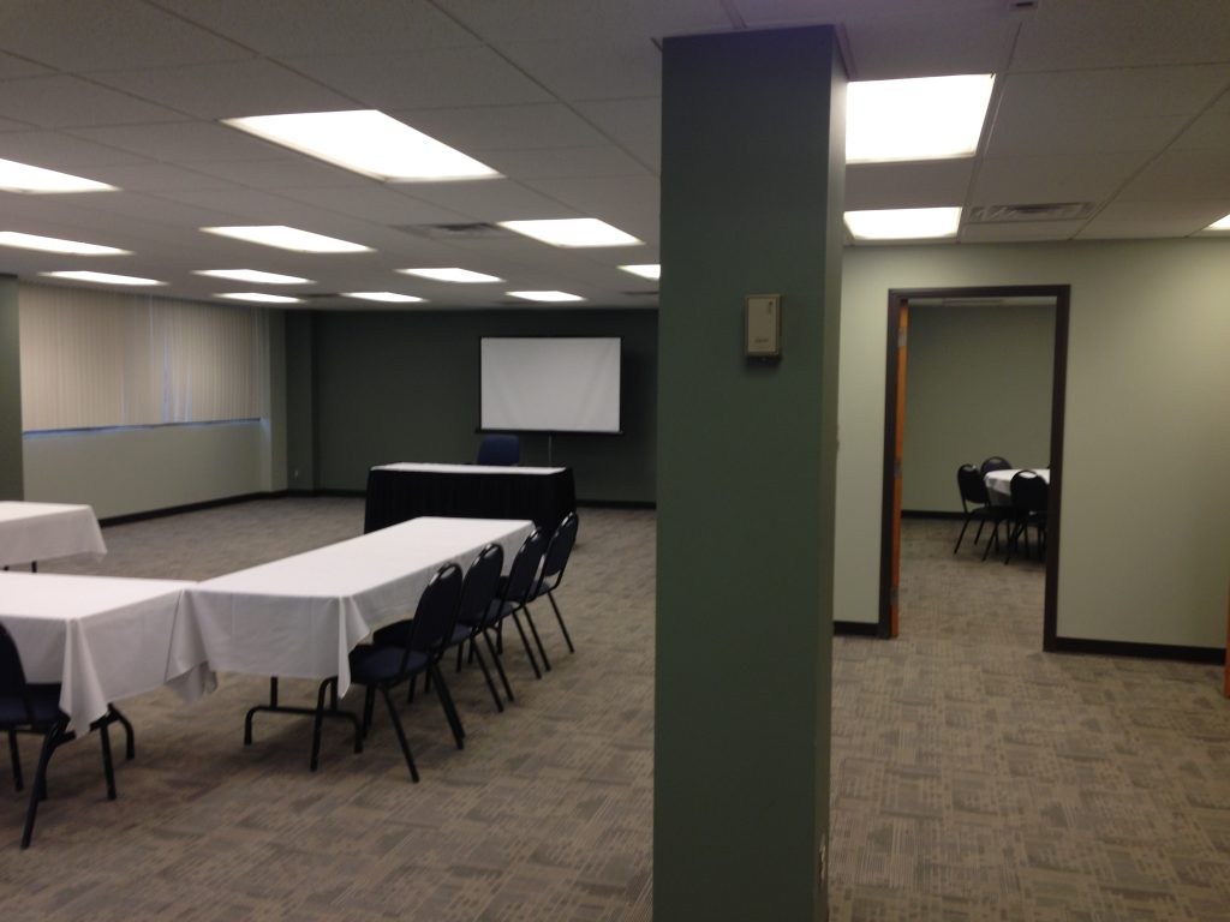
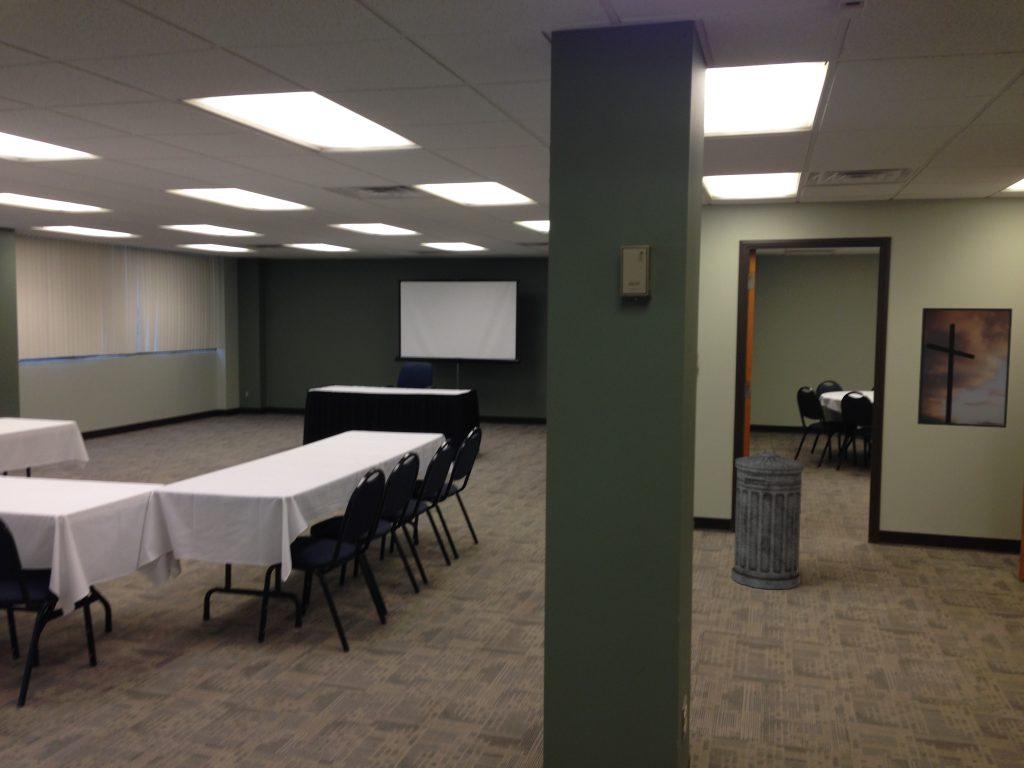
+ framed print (964, 367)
+ trash can (767, 514)
